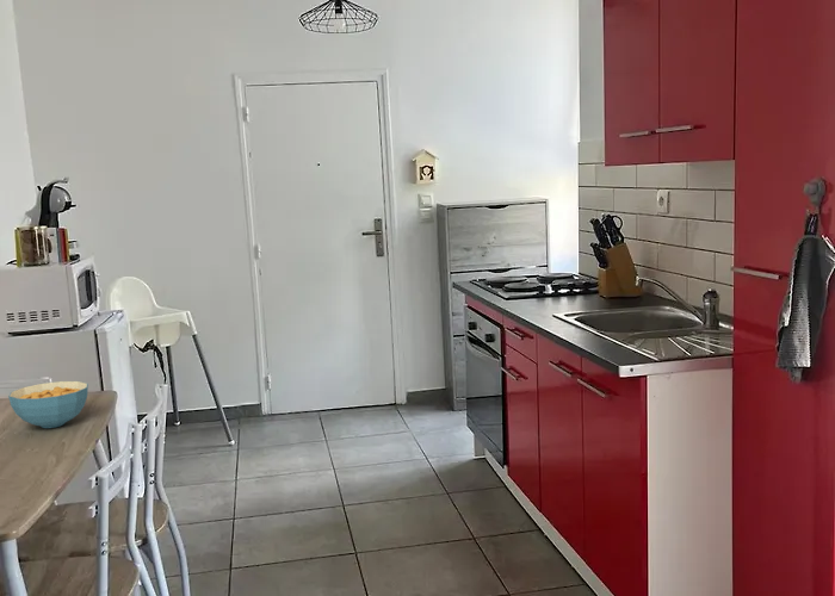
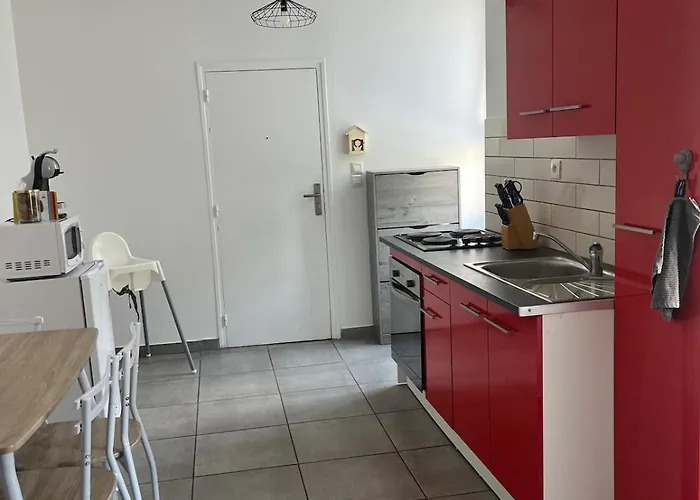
- cereal bowl (50, 406)
